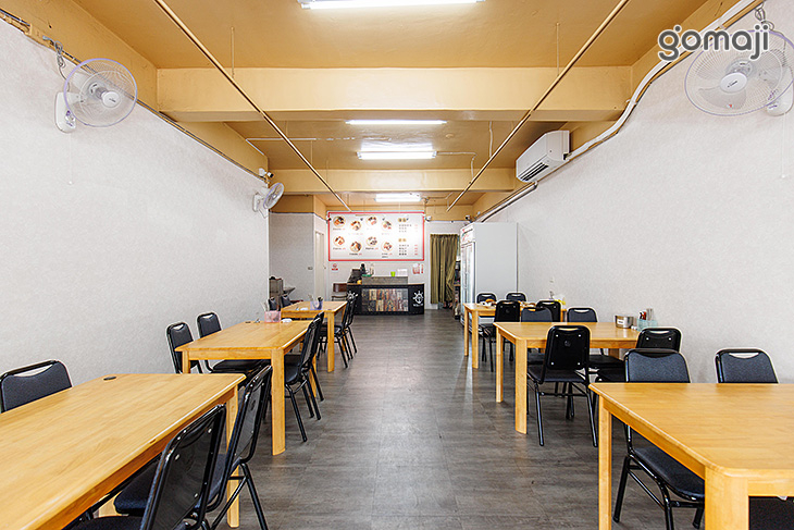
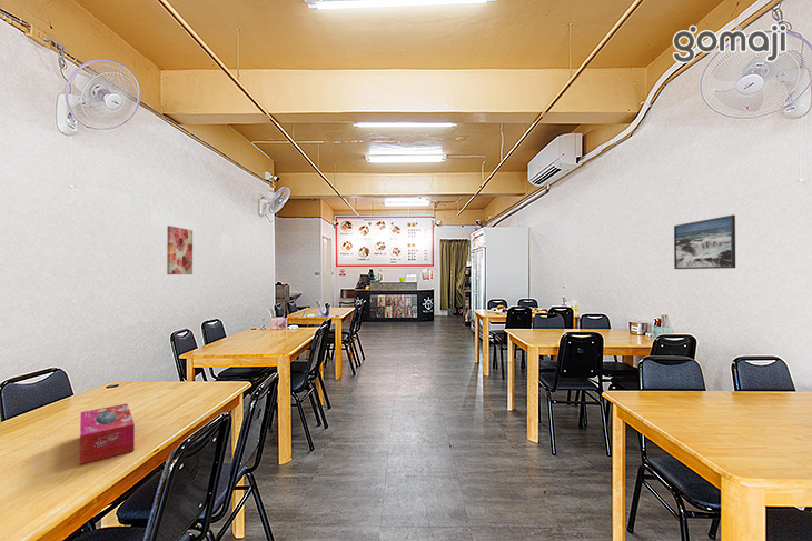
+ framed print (701, 244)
+ wall art (180, 251)
+ tissue box (106, 430)
